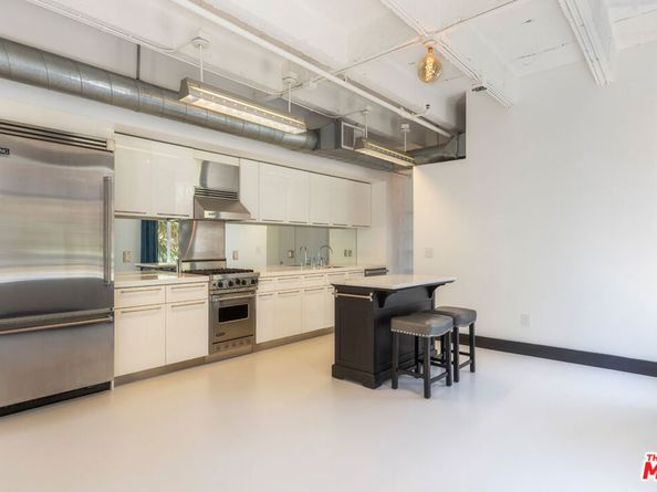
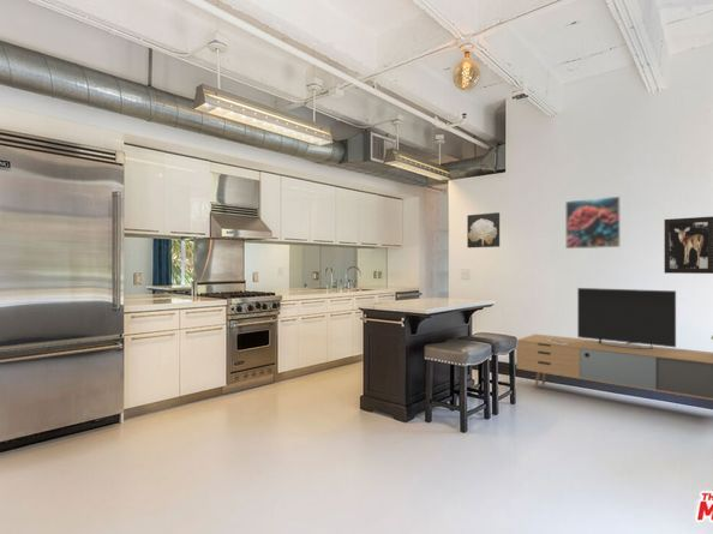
+ wall art (483, 230)
+ wall art (688, 245)
+ media console (622, 344)
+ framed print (592, 223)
